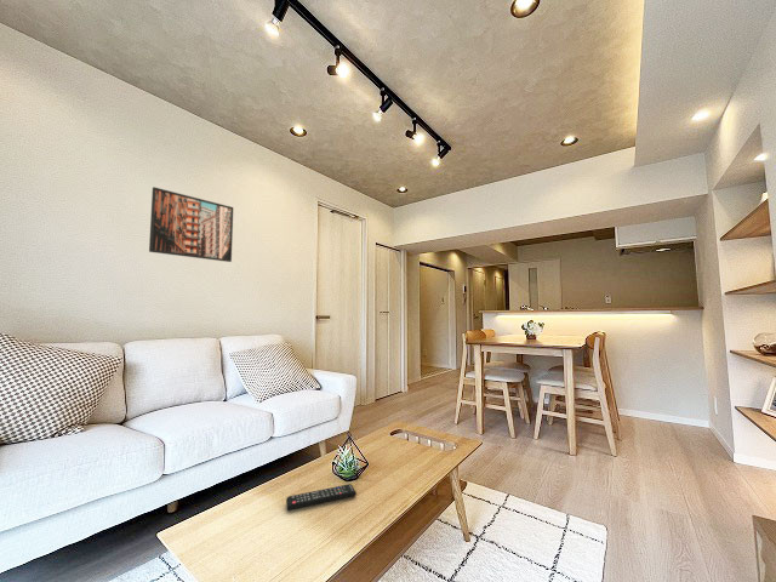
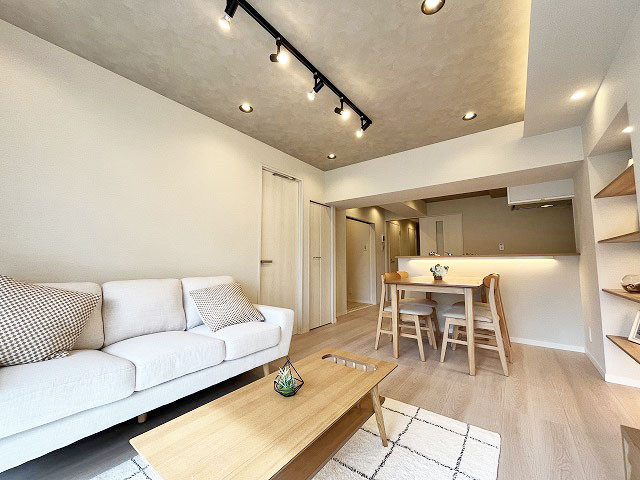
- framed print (194, 227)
- remote control (321, 496)
